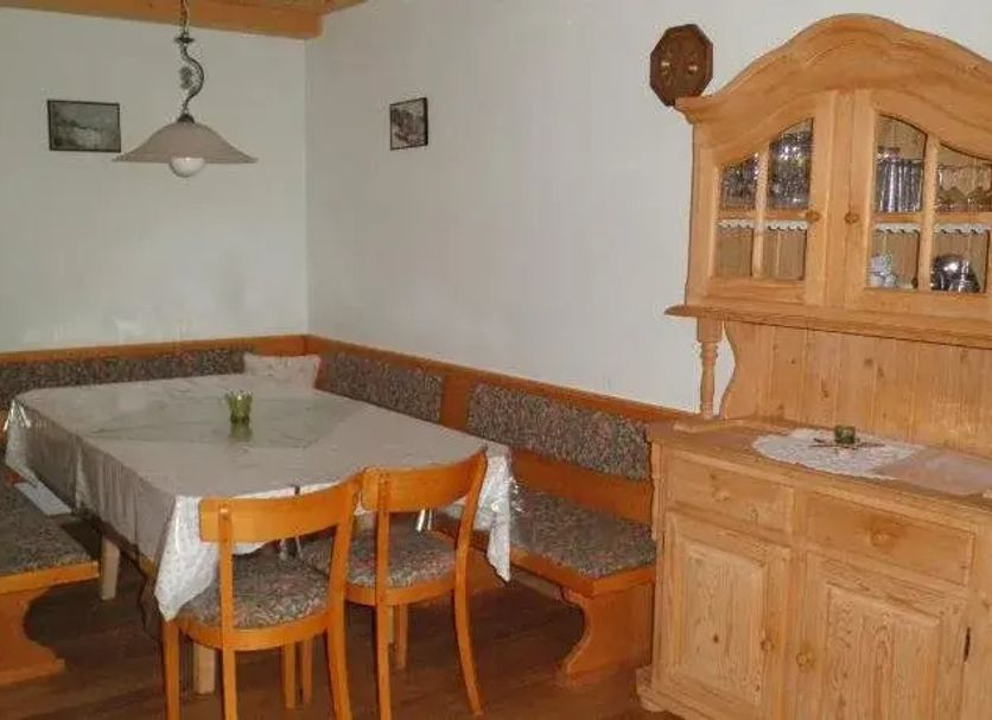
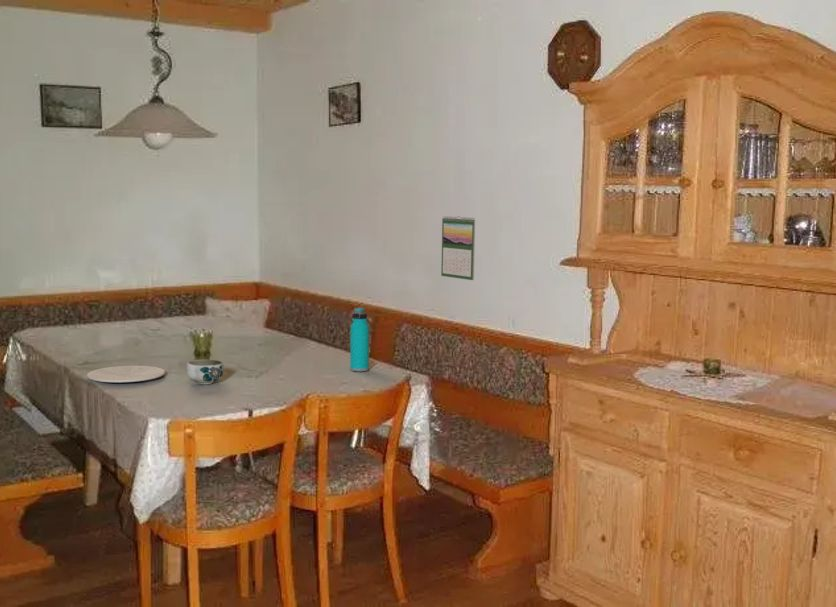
+ bowl (205, 372)
+ plate (126, 374)
+ water bottle (359, 338)
+ calendar (457, 247)
